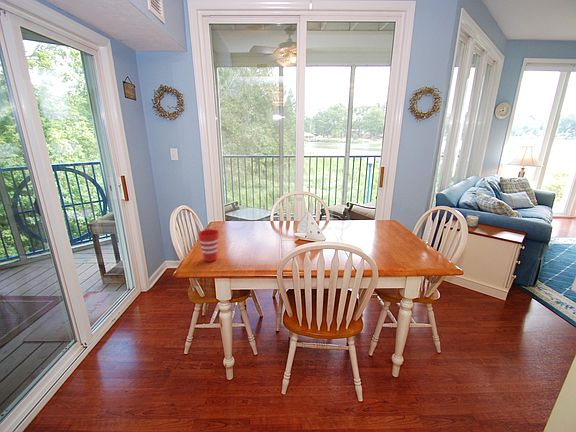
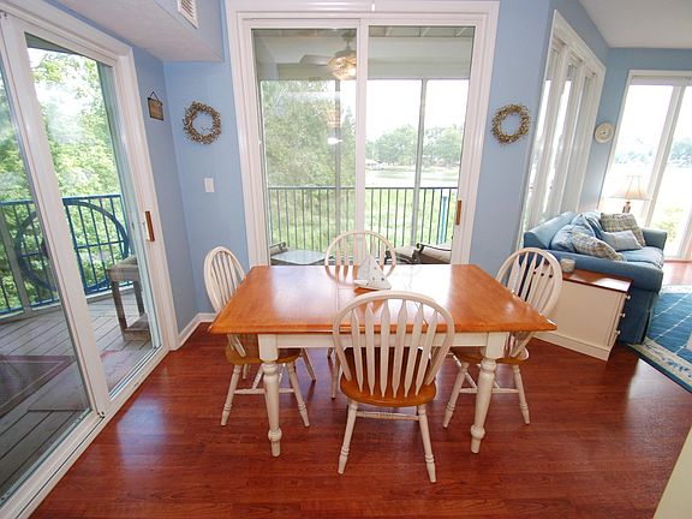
- cup (209, 246)
